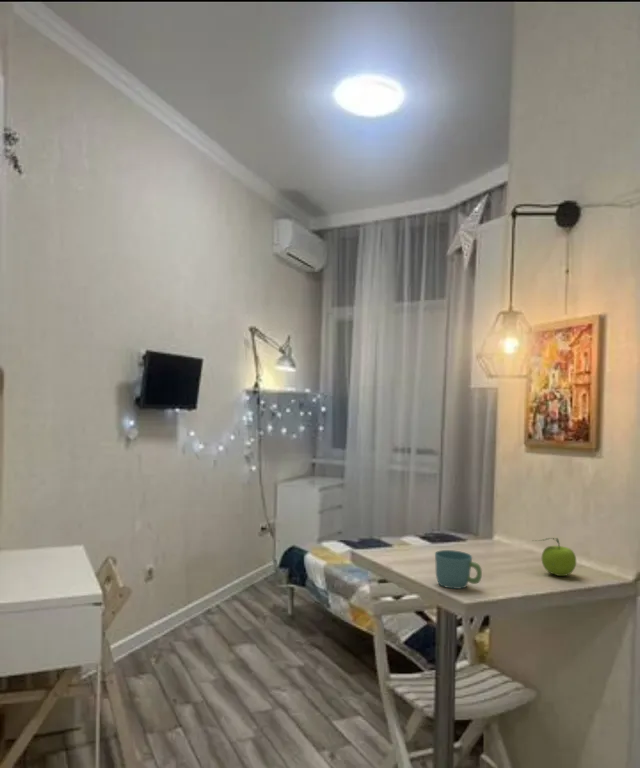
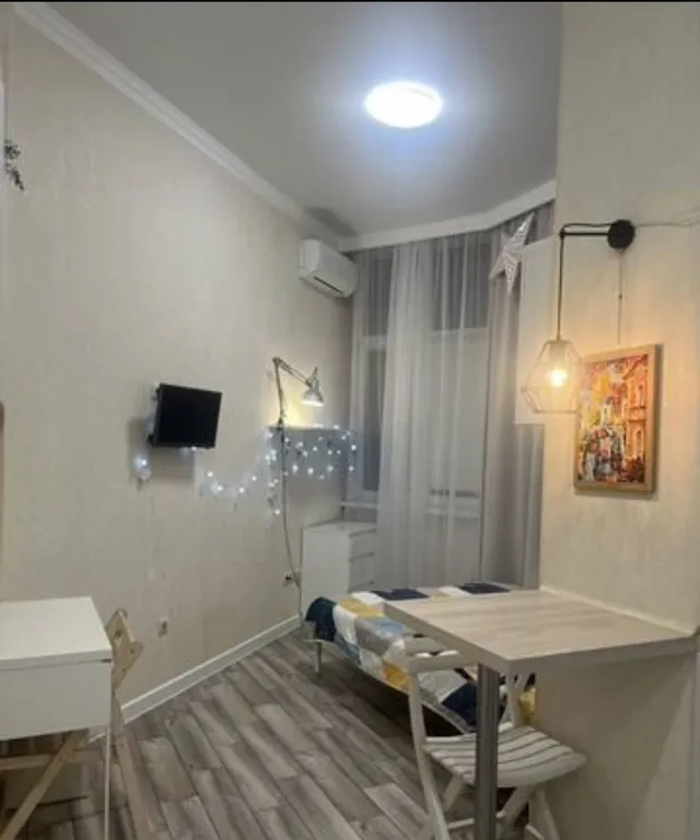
- fruit (552, 555)
- mug (458, 570)
